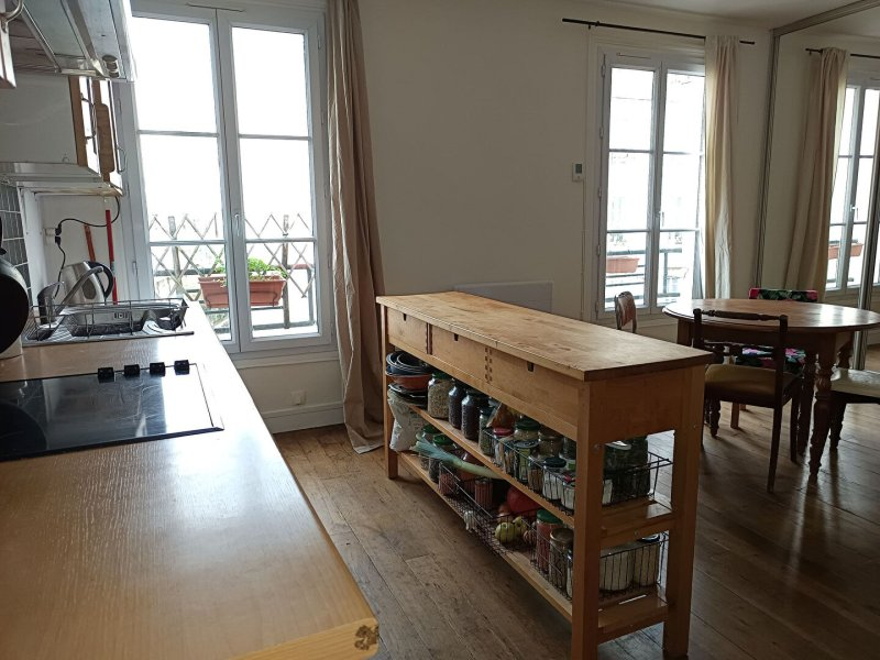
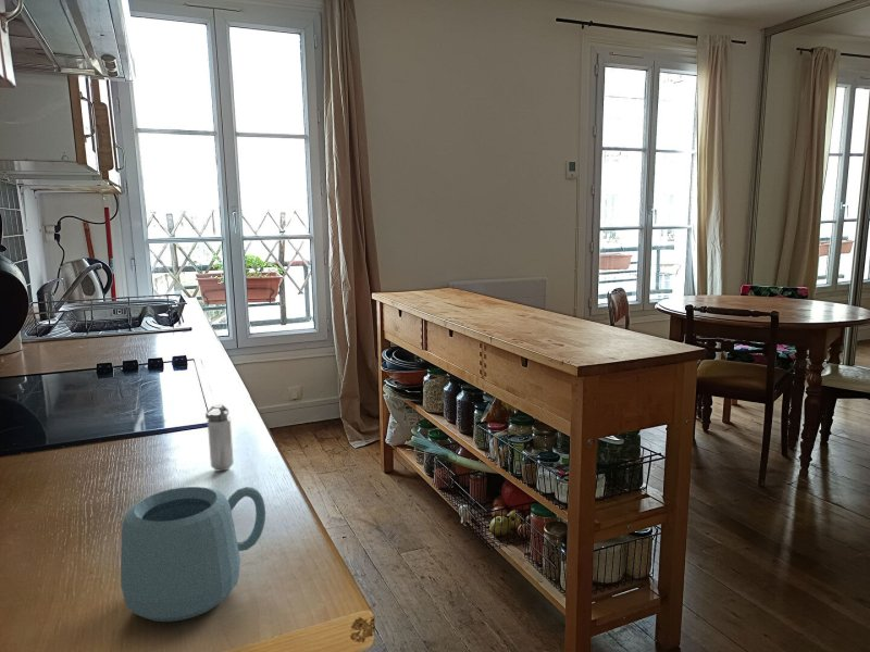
+ mug (199, 542)
+ shaker (220, 437)
